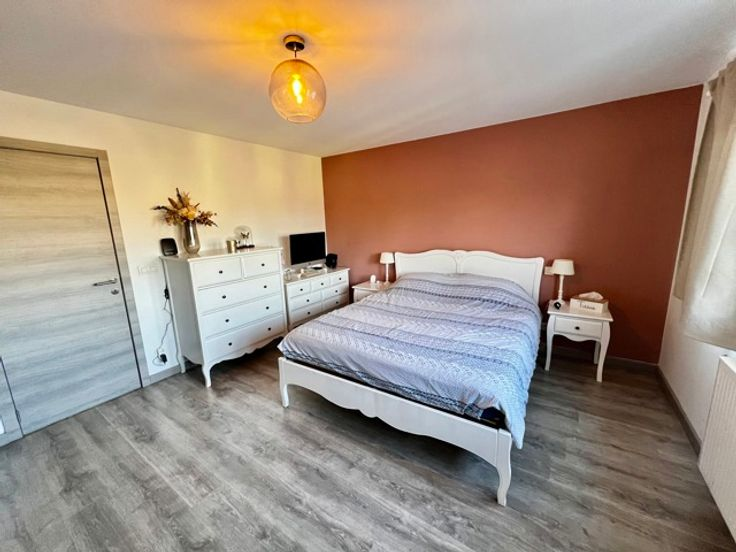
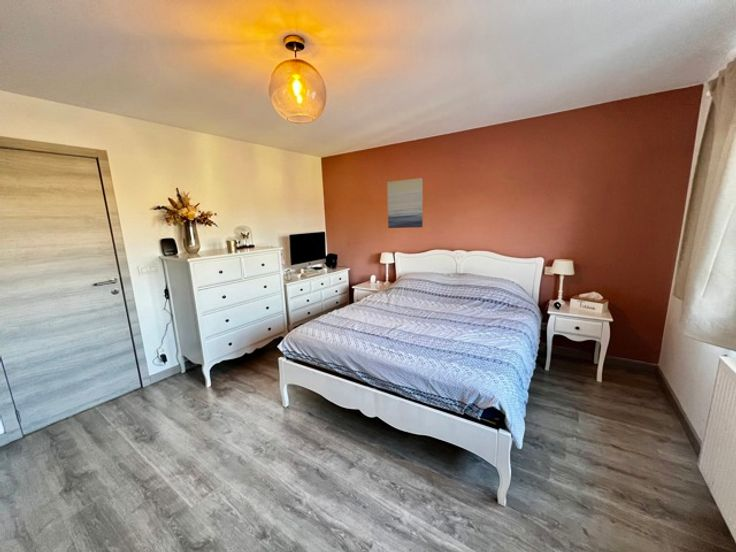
+ wall art (404, 204)
